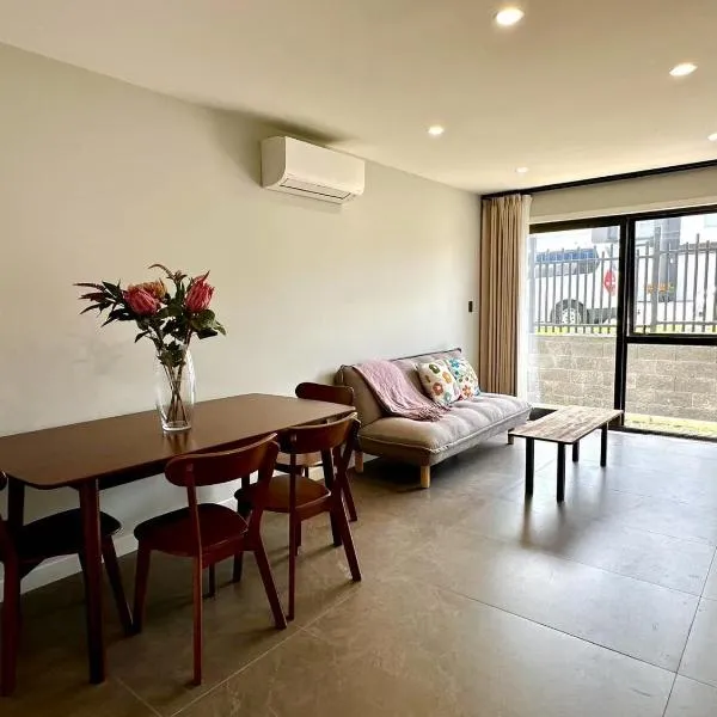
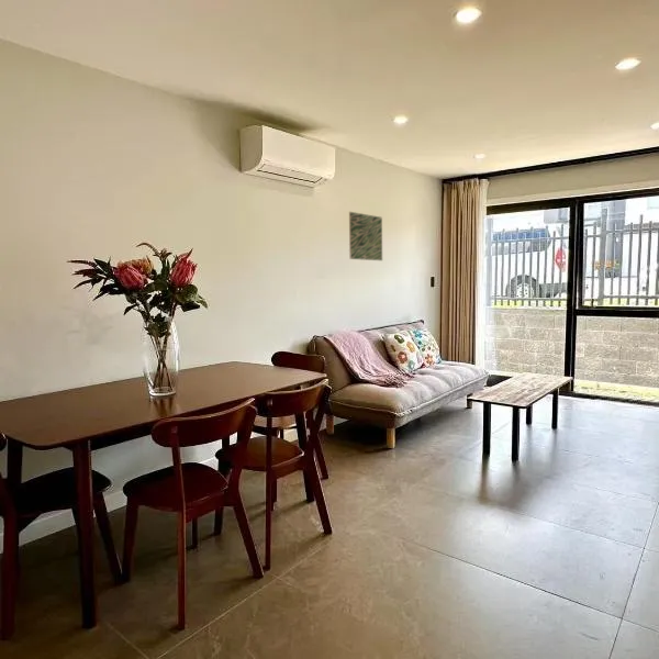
+ wall art (366, 237)
